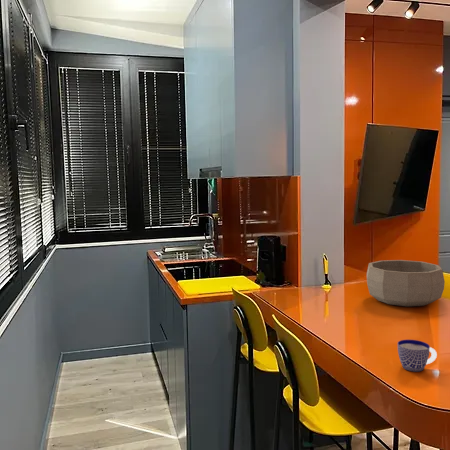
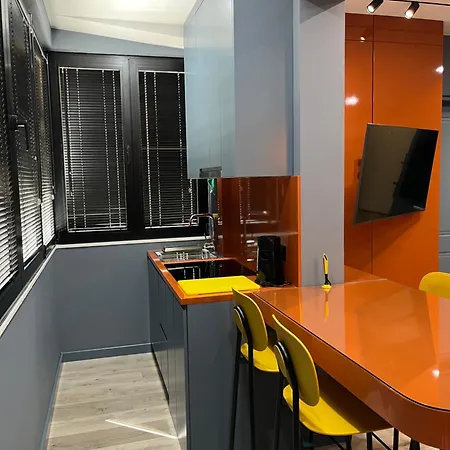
- decorative bowl (403, 282)
- cup (417, 355)
